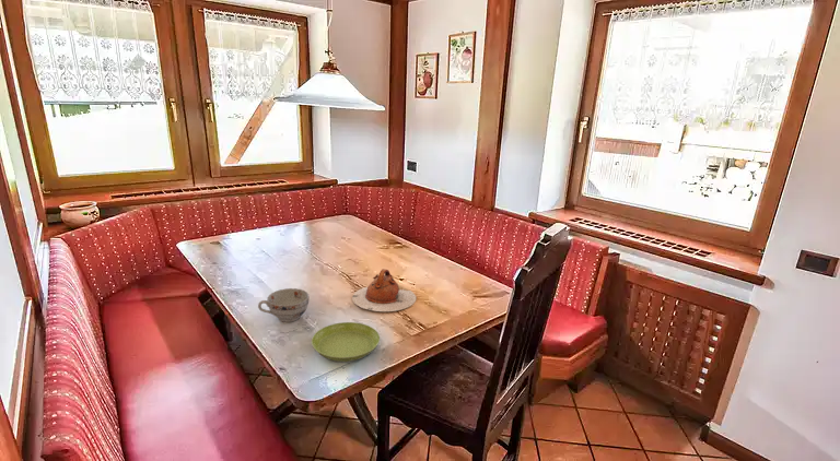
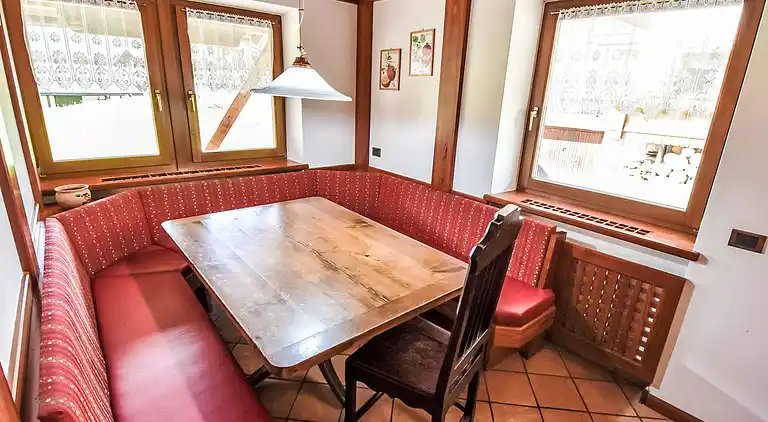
- saucer (346, 342)
- teacup (284, 307)
- teapot (384, 284)
